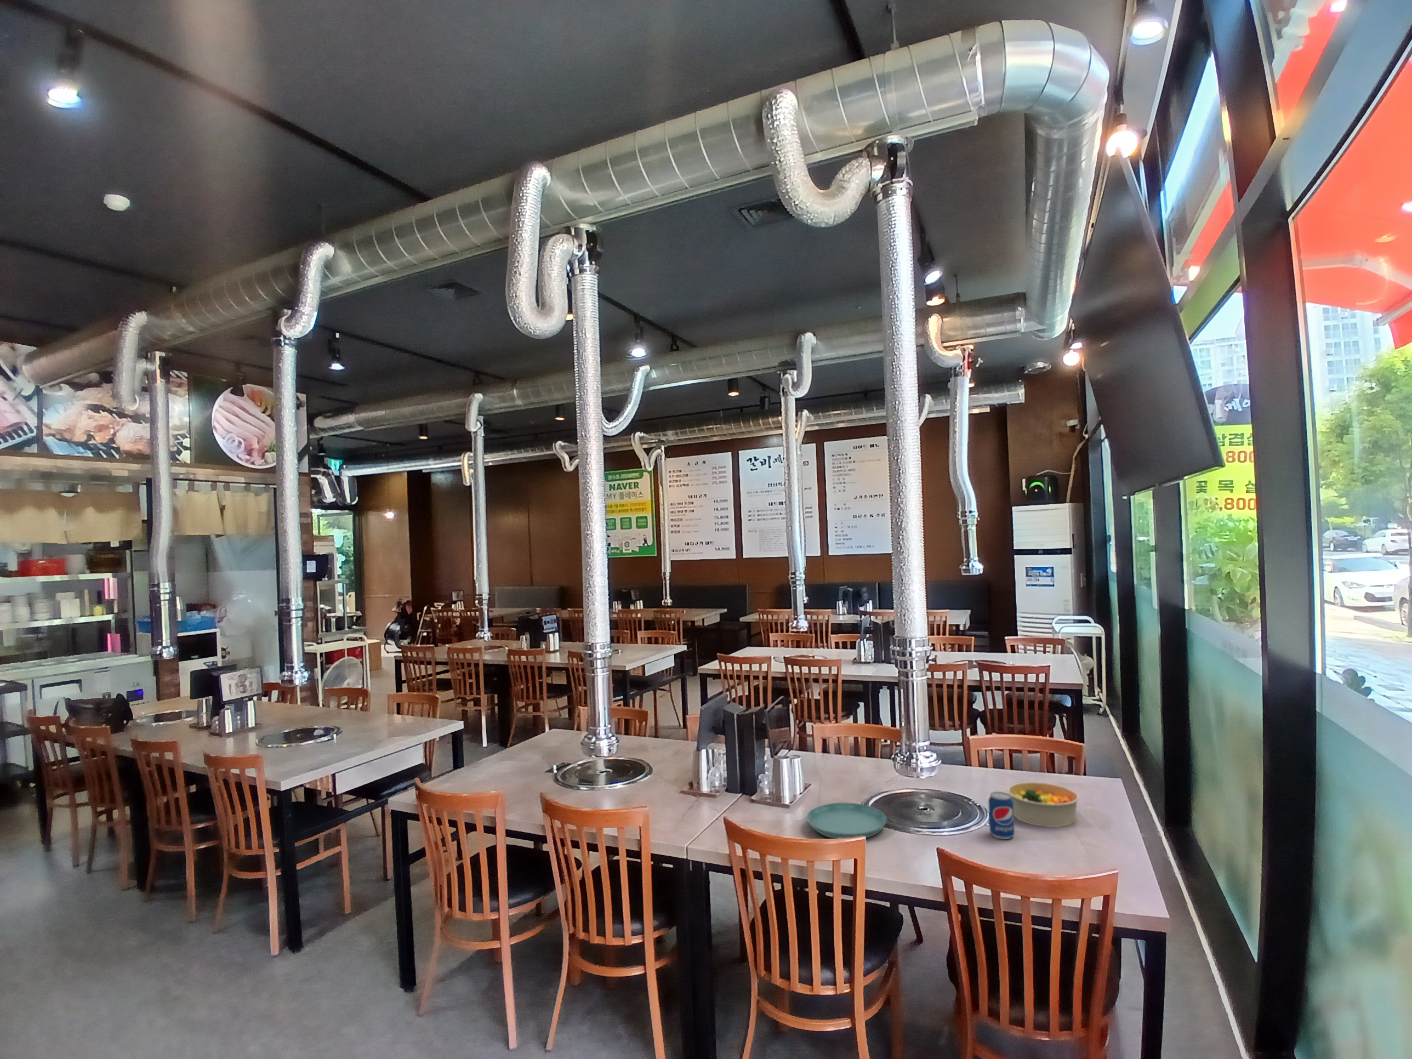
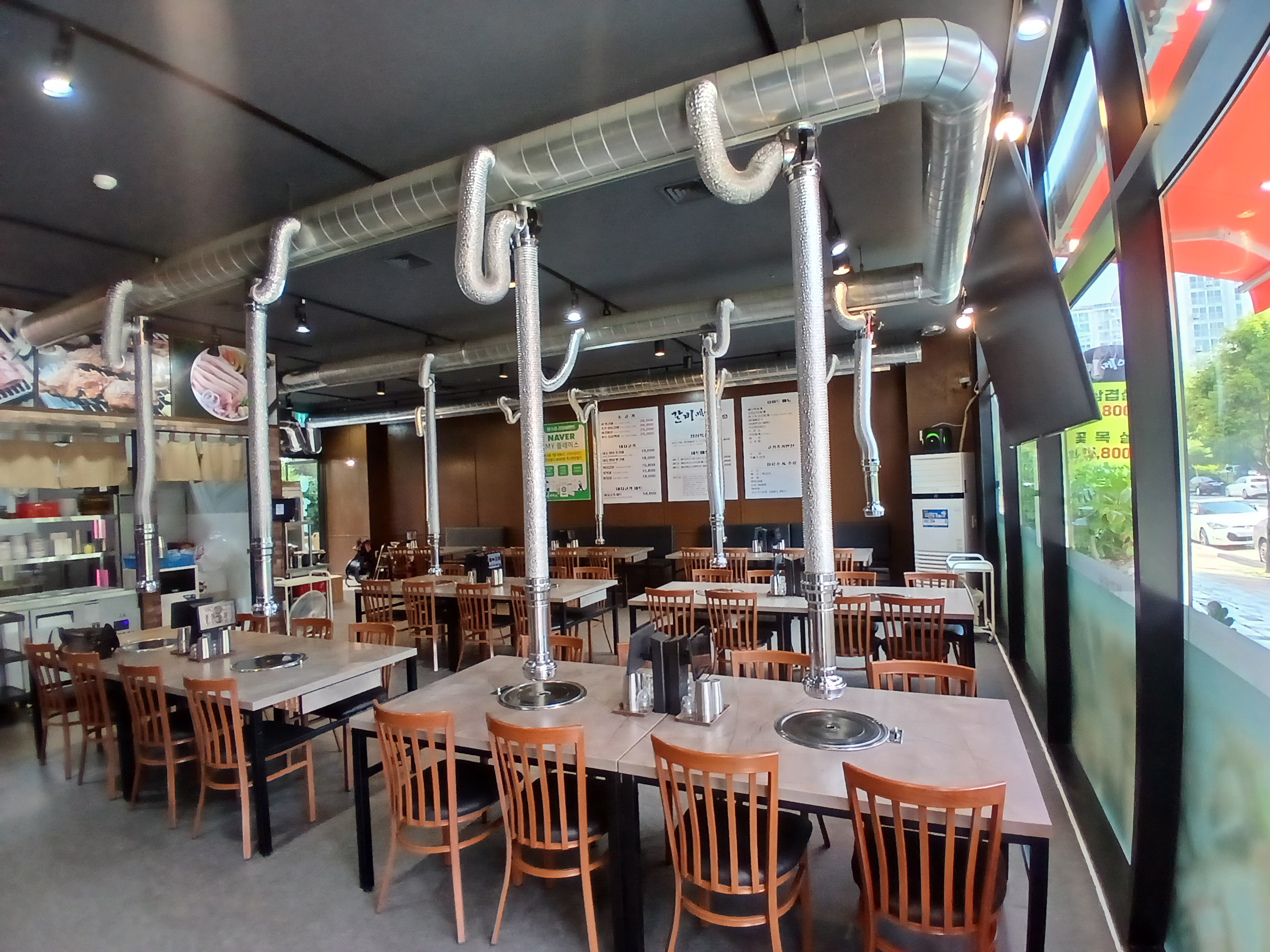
- saucer (846, 822)
- beverage can (1001, 815)
- bowl (1043, 803)
